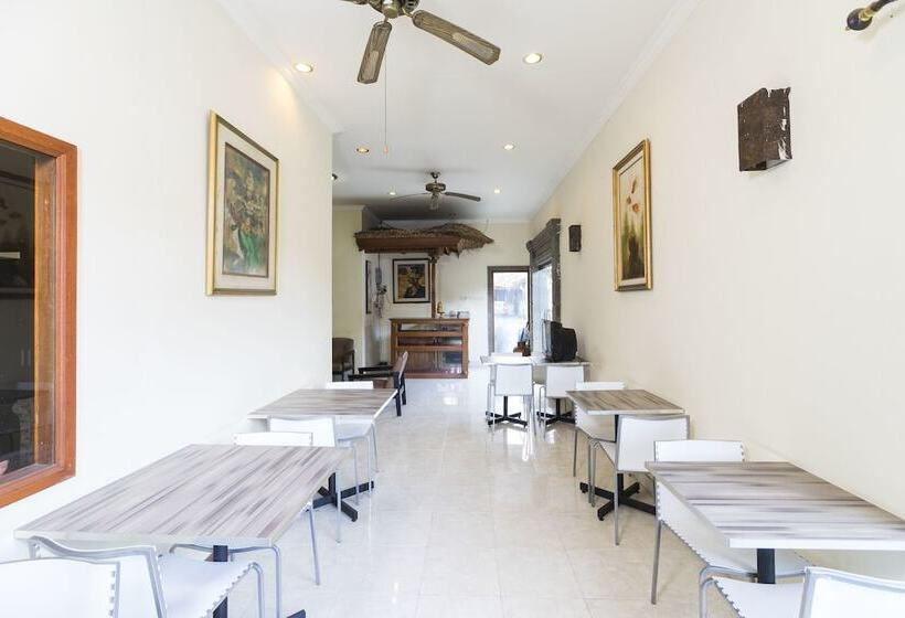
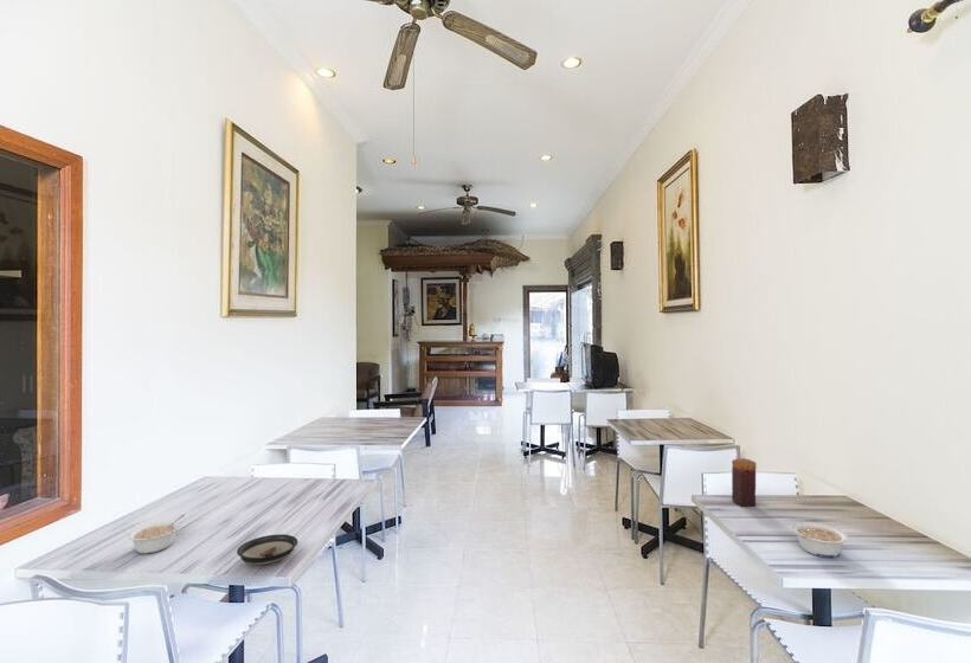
+ legume (819, 539)
+ legume (155, 535)
+ candle (744, 481)
+ saucer (268, 552)
